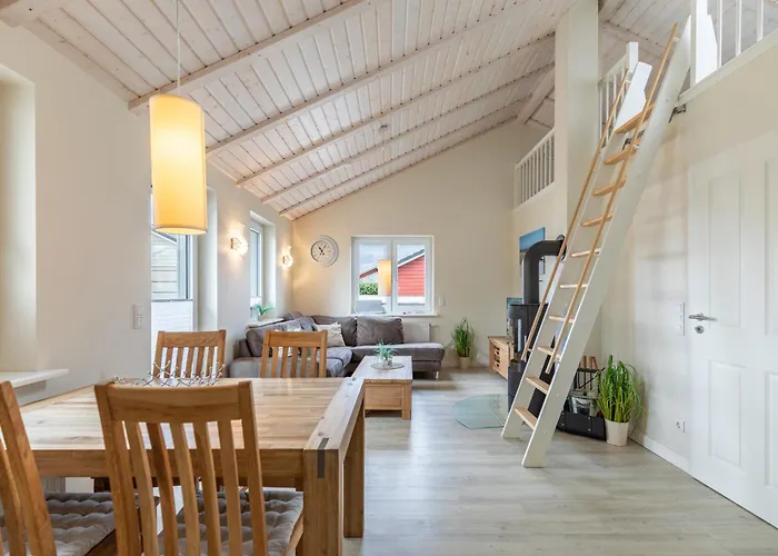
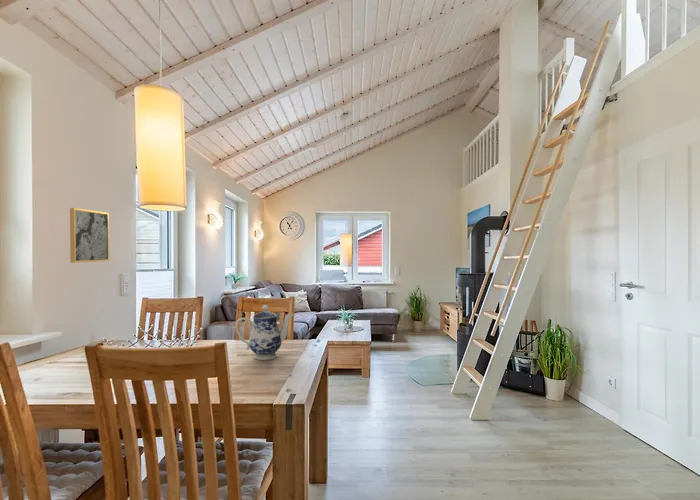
+ teapot (265, 330)
+ wall art (90, 236)
